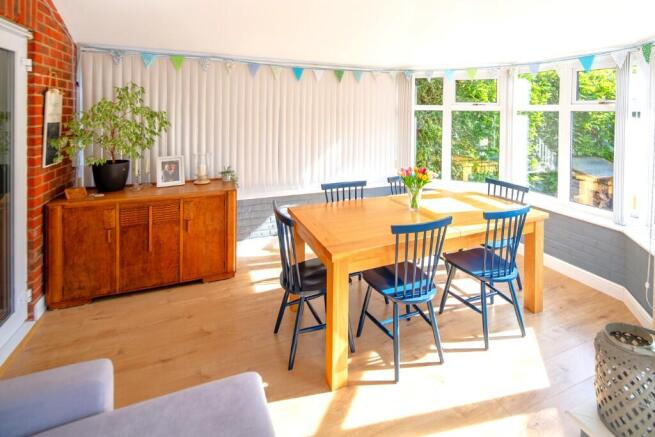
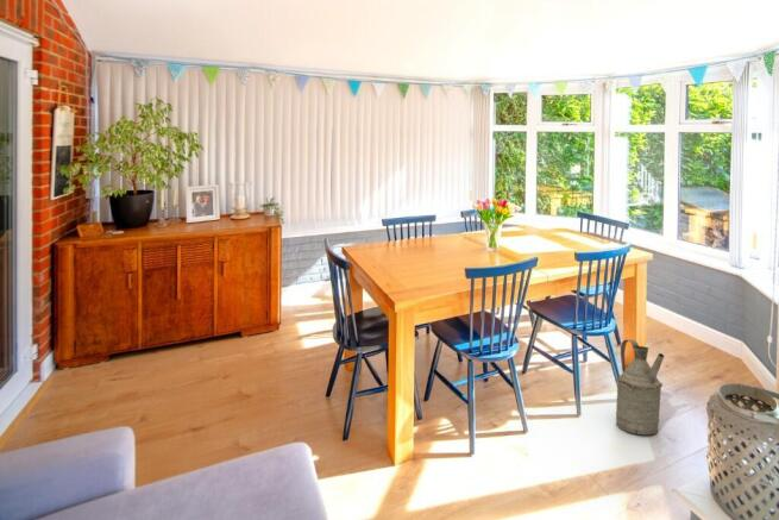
+ watering can (641, 386)
